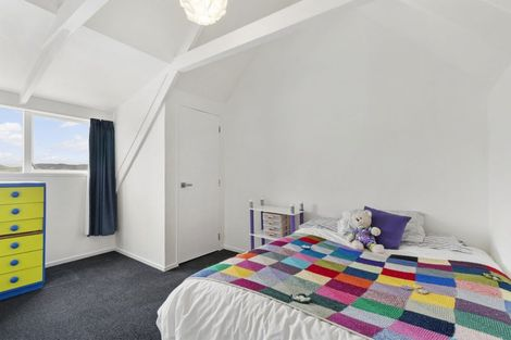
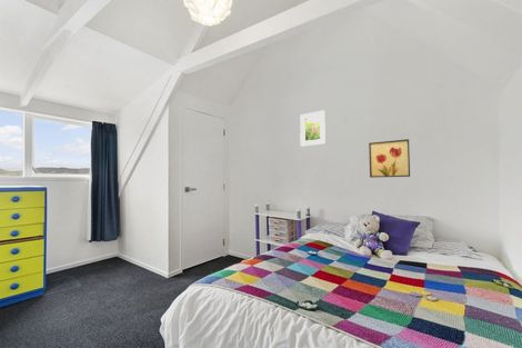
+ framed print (312, 128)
+ wall art (389, 159)
